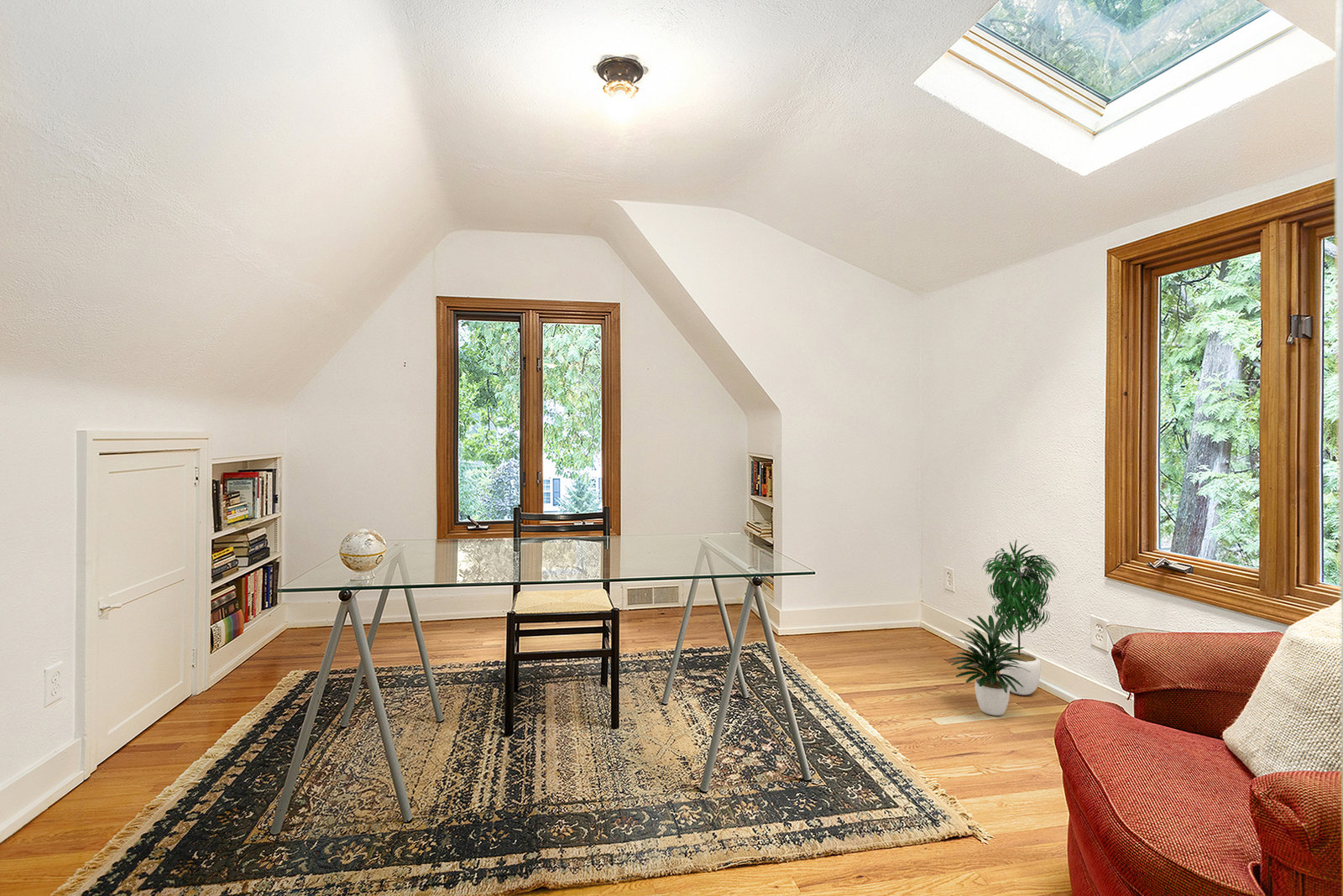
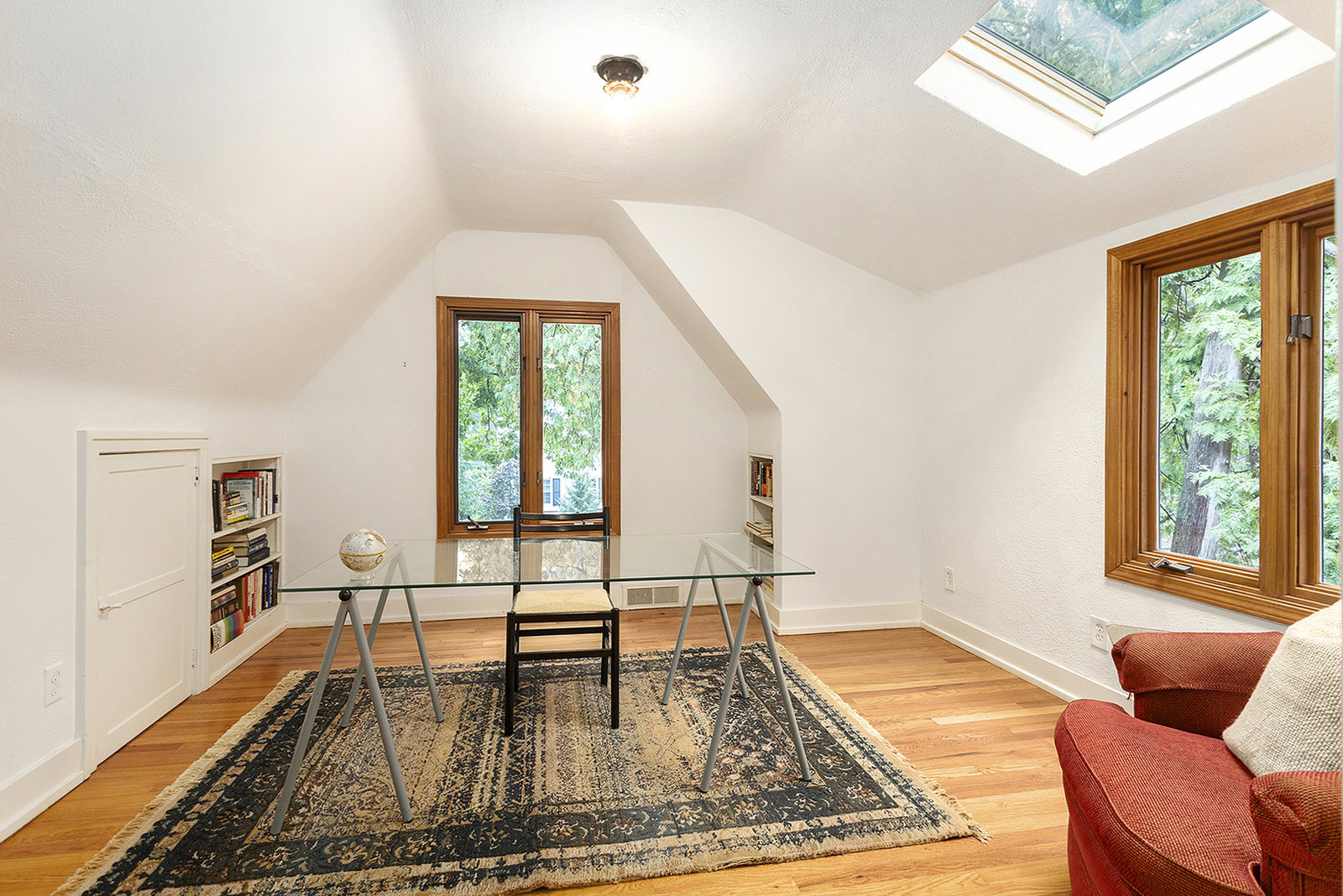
- potted plant (1004, 621)
